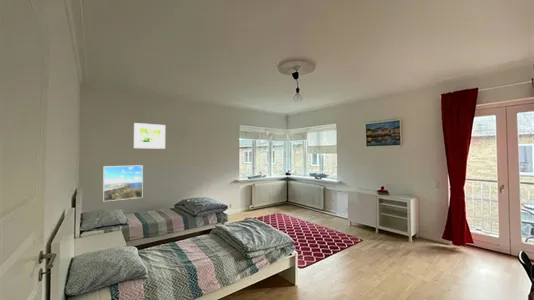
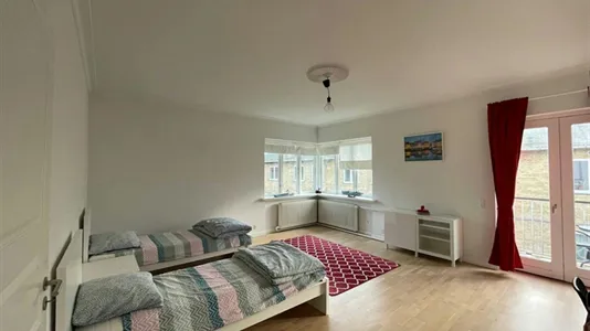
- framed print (123, 182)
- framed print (150, 136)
